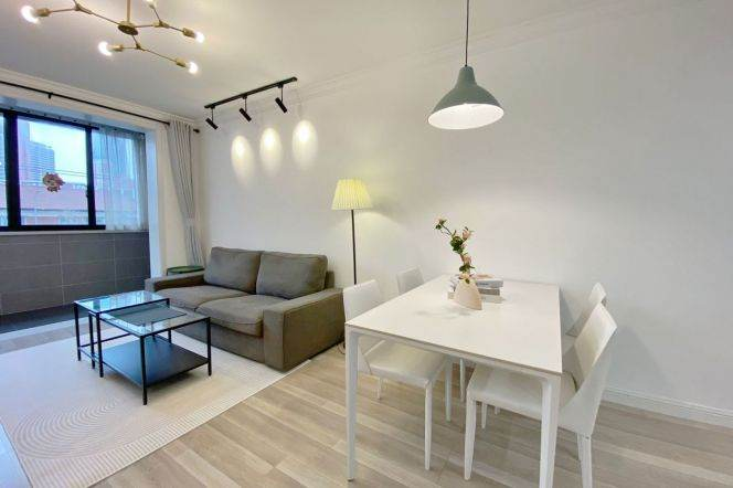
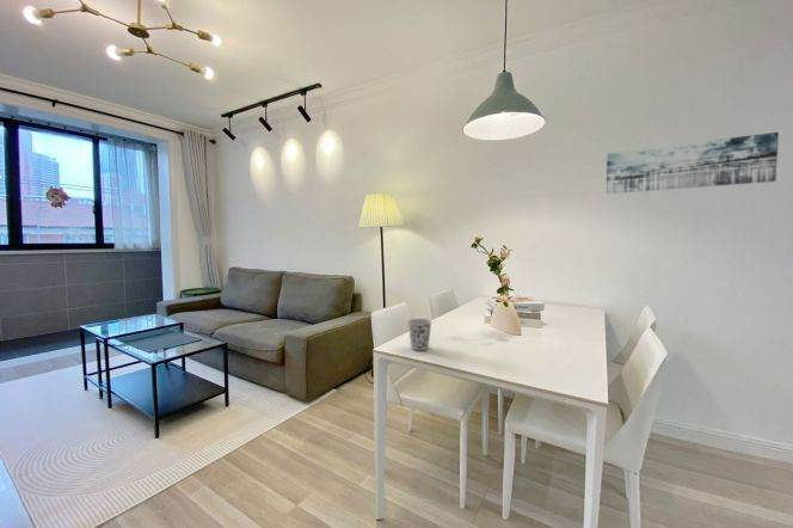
+ wall art (682, 166)
+ cup (419, 334)
